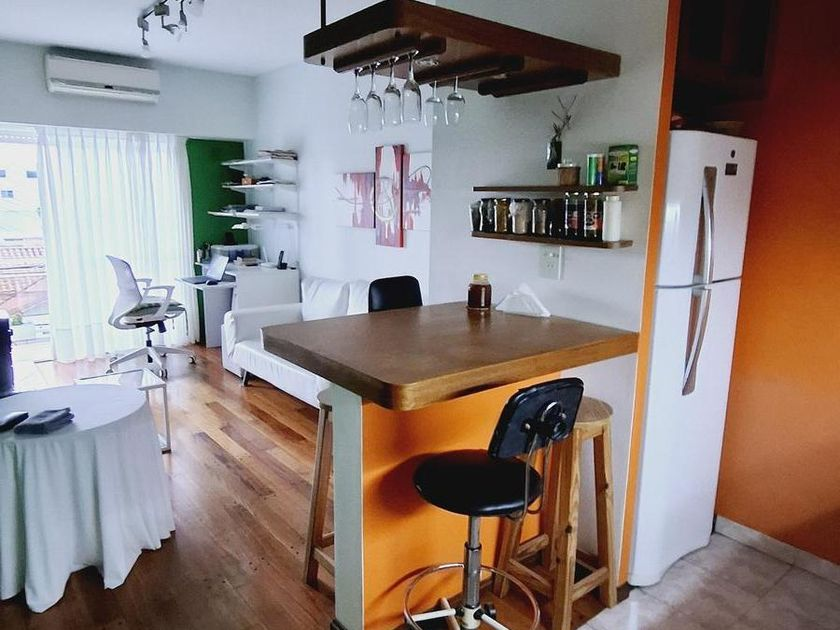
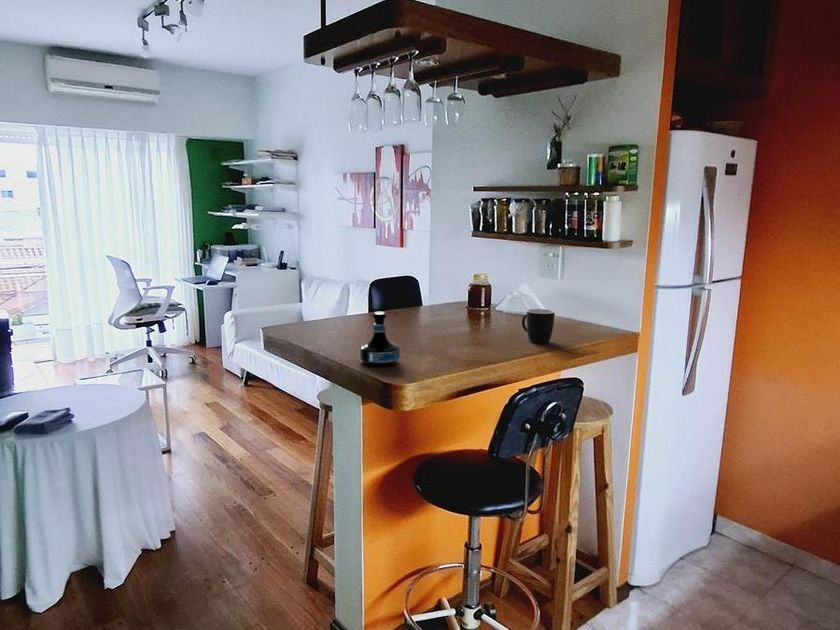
+ mug (536, 325)
+ tequila bottle (379, 337)
